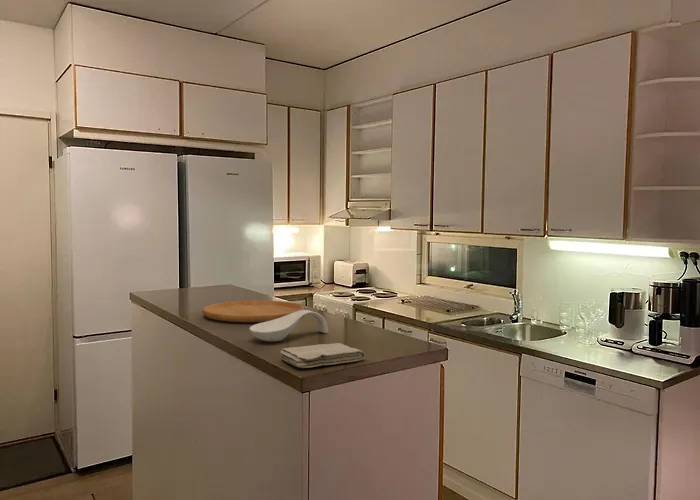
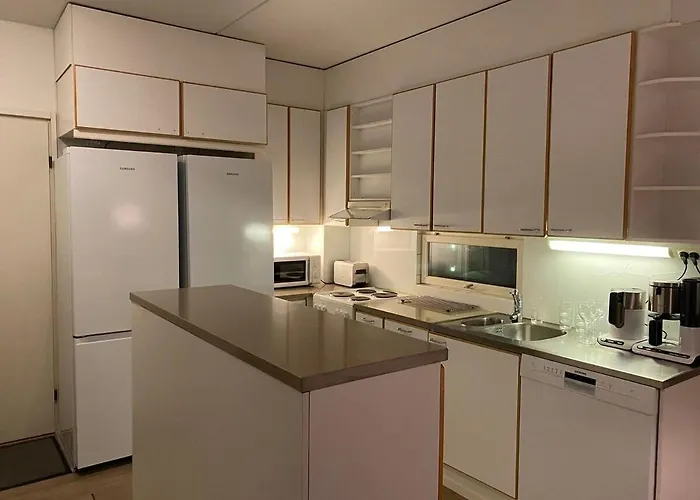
- spoon rest (289, 324)
- washcloth (321, 353)
- cutting board (254, 310)
